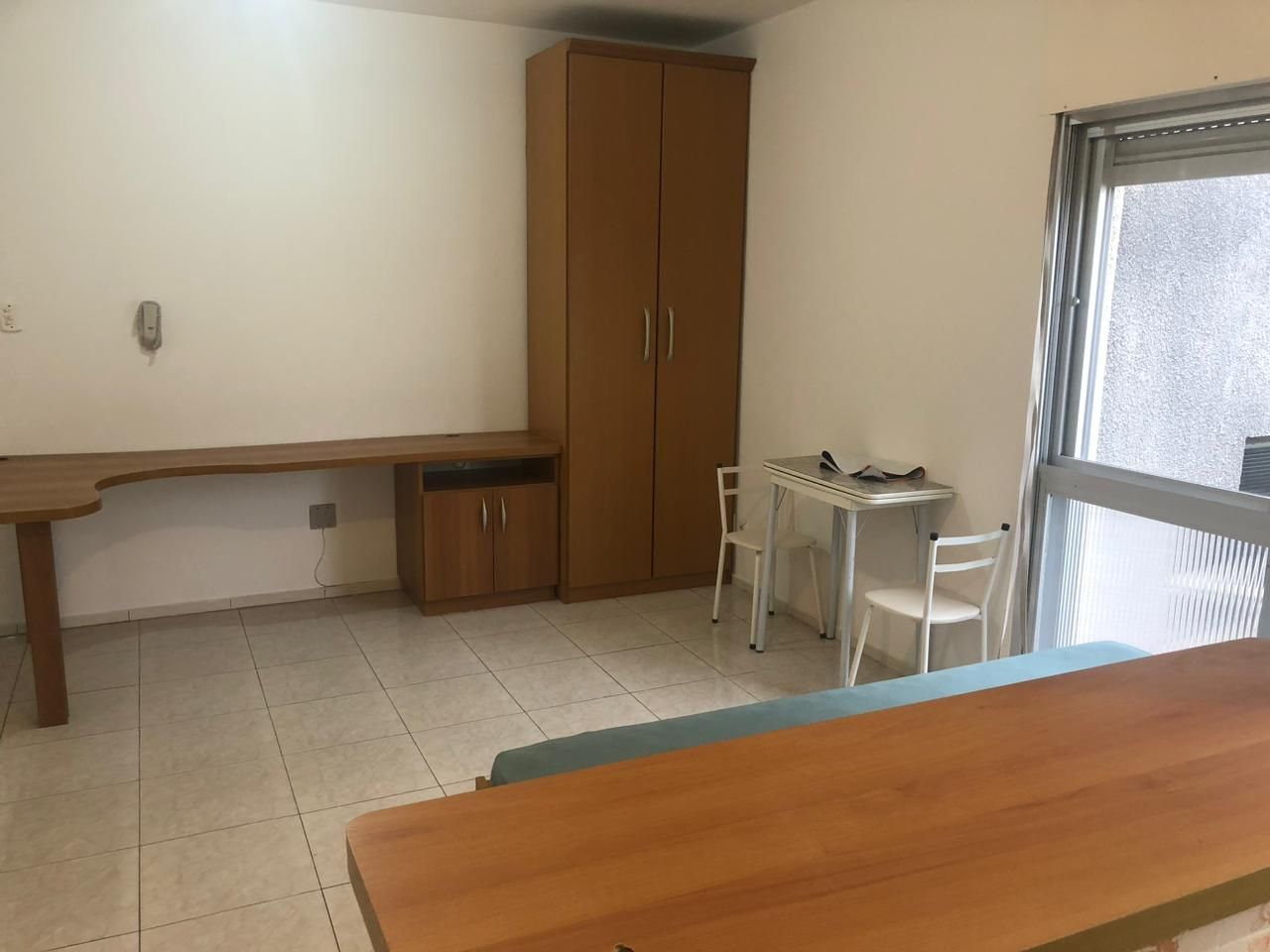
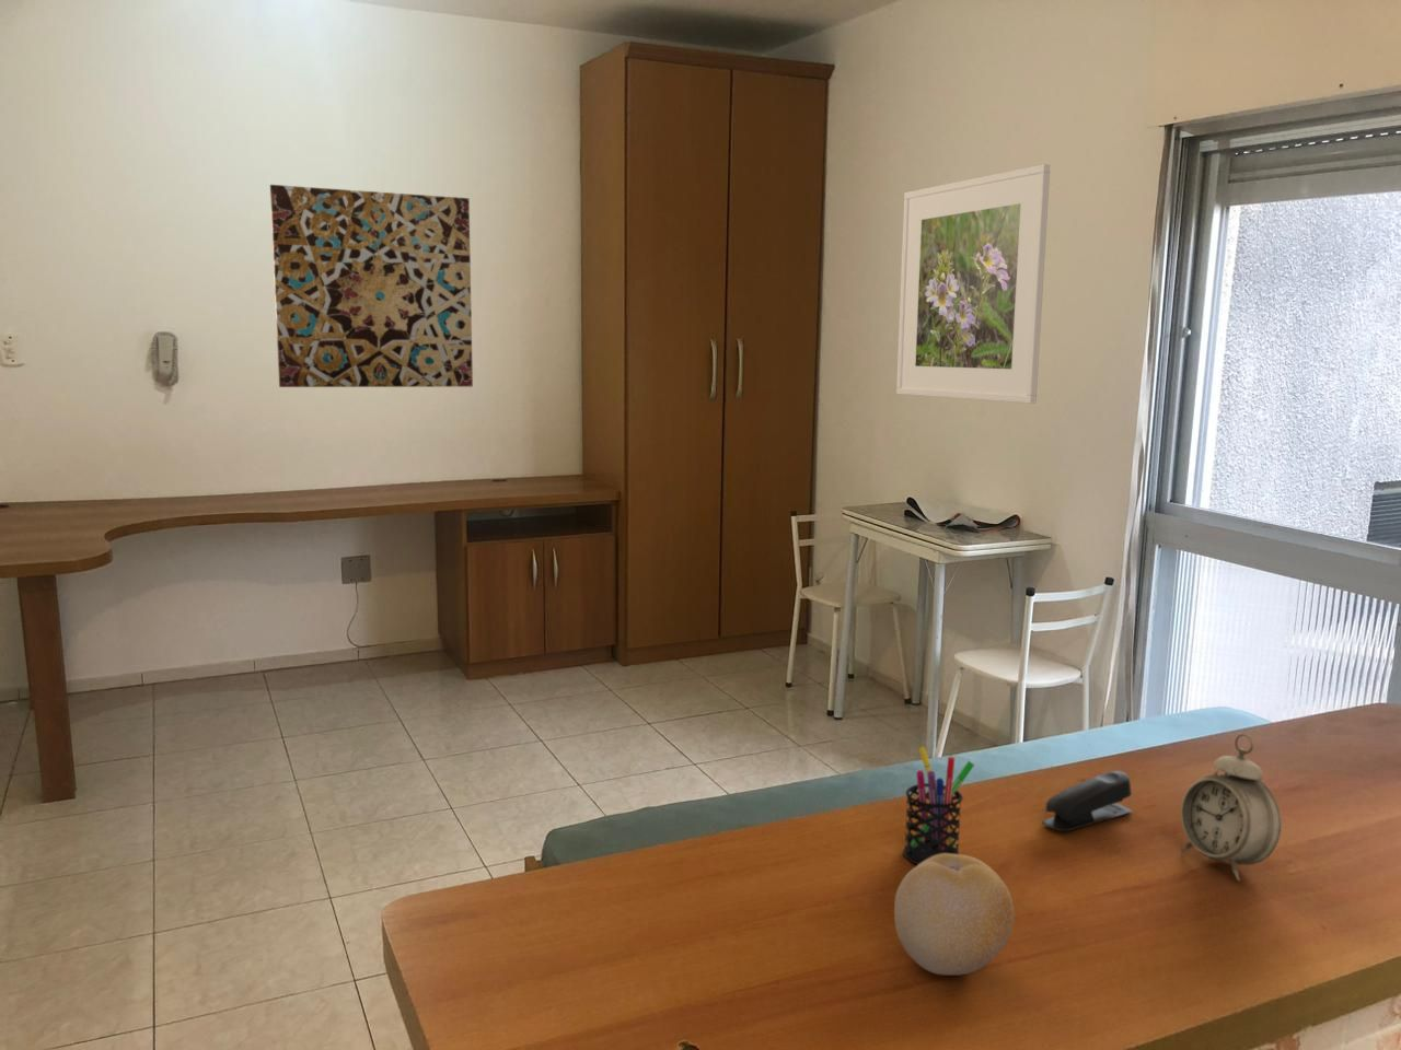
+ wall art (375, 290)
+ stapler (1088, 799)
+ pen holder (940, 802)
+ fruit (950, 913)
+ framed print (965, 290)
+ alarm clock (1229, 800)
